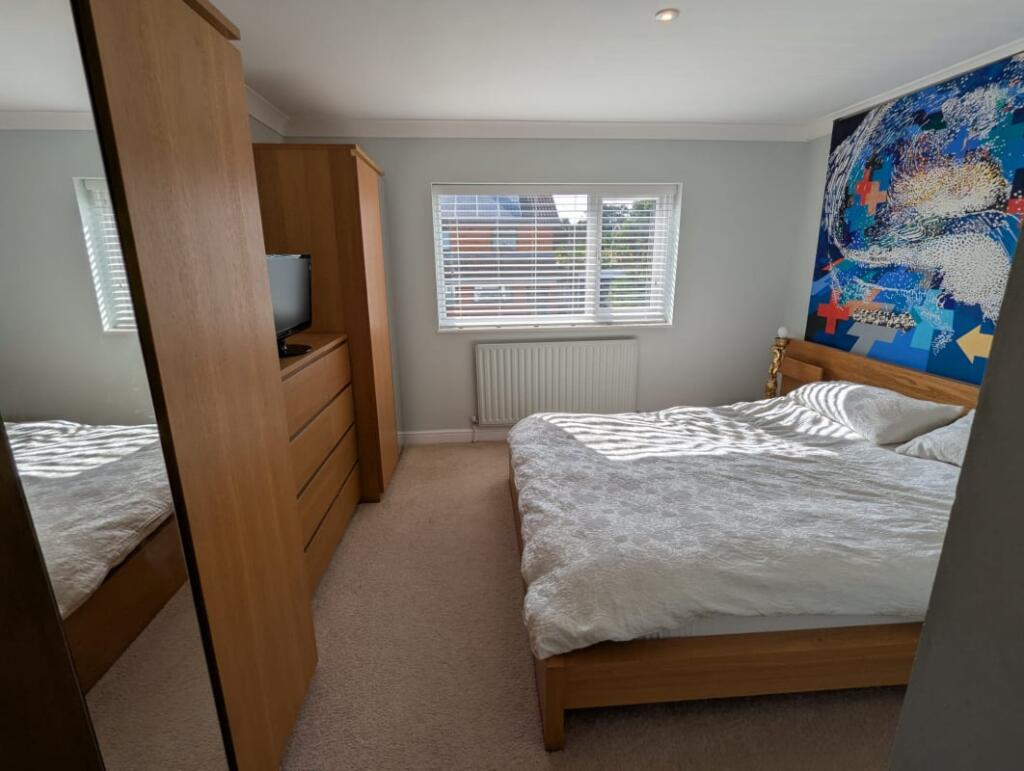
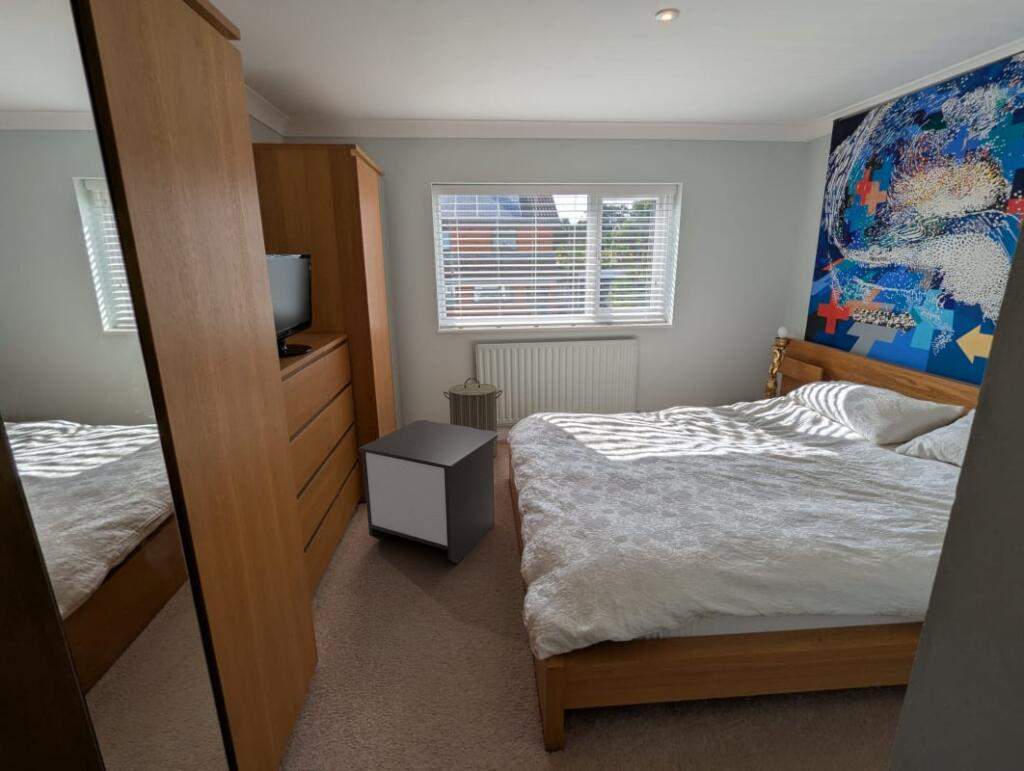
+ nightstand (435, 486)
+ laundry hamper (473, 416)
